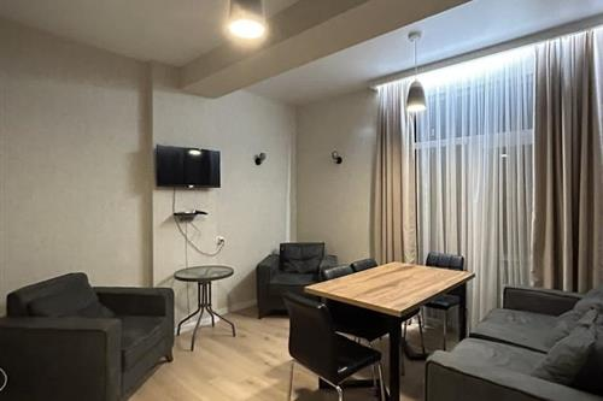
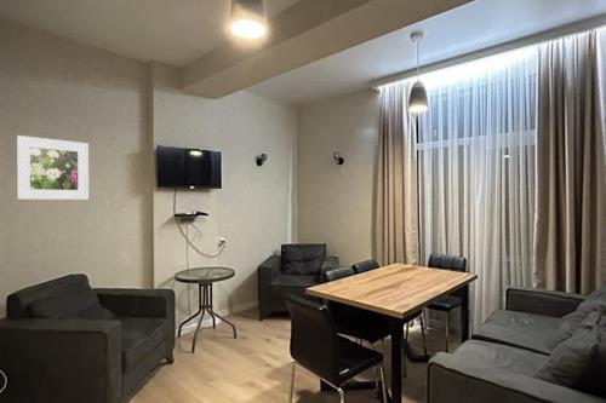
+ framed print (55, 169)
